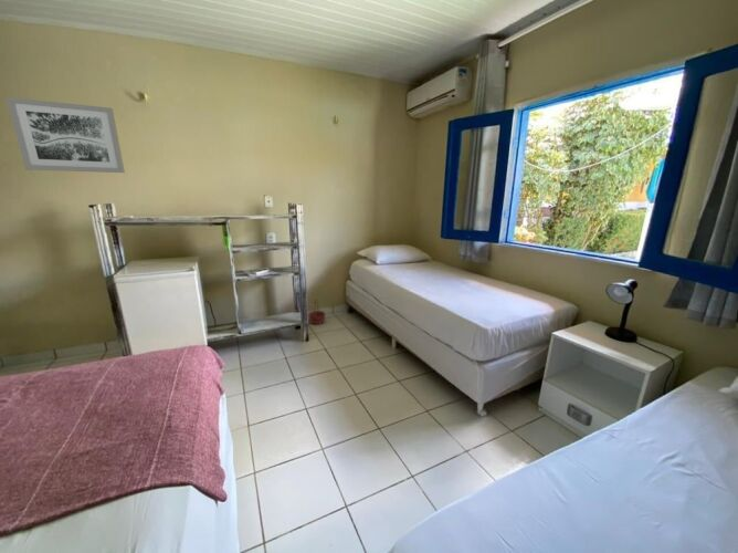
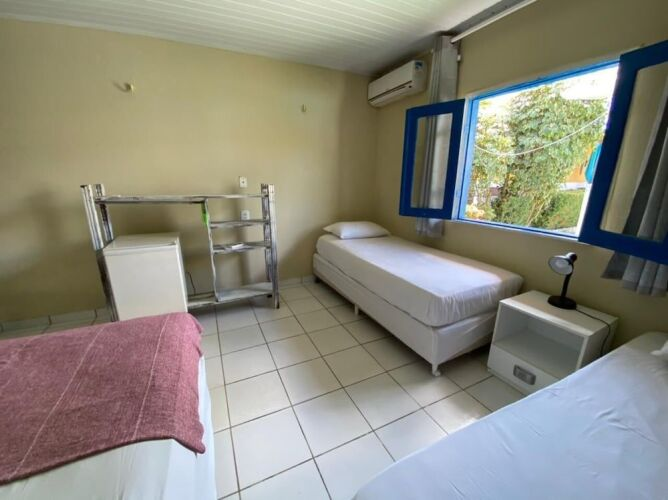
- wall art (70, 137)
- basket (316, 311)
